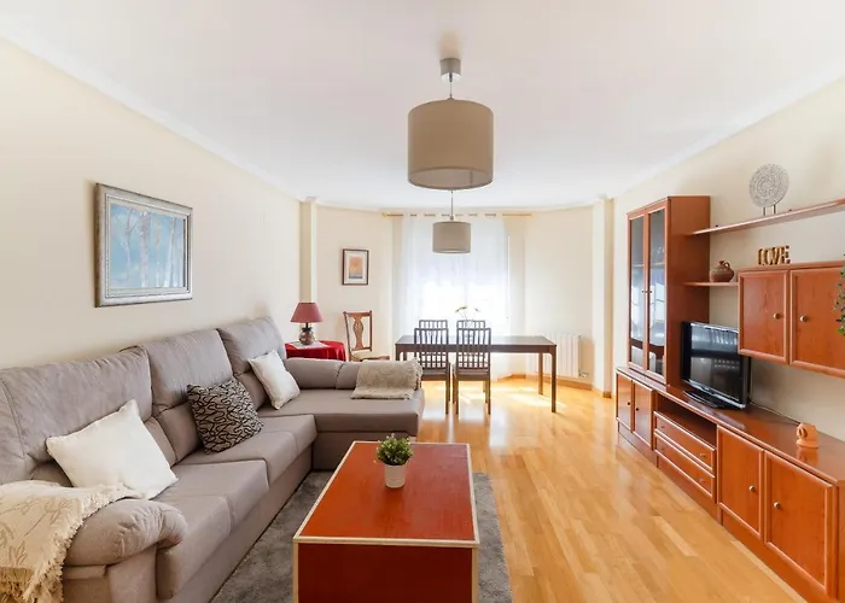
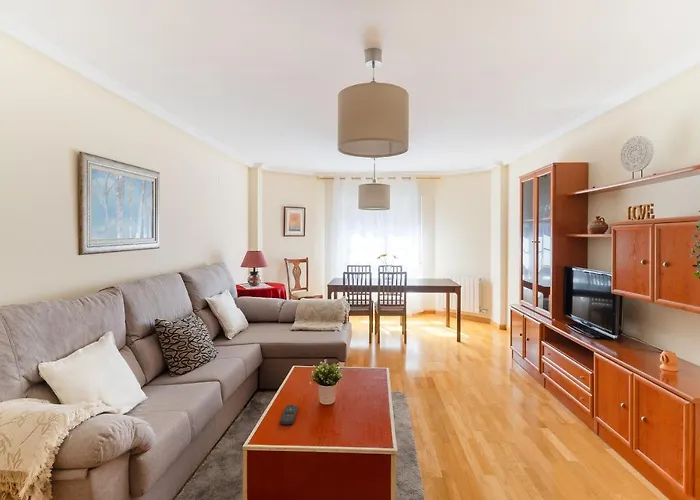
+ remote control (289, 414)
